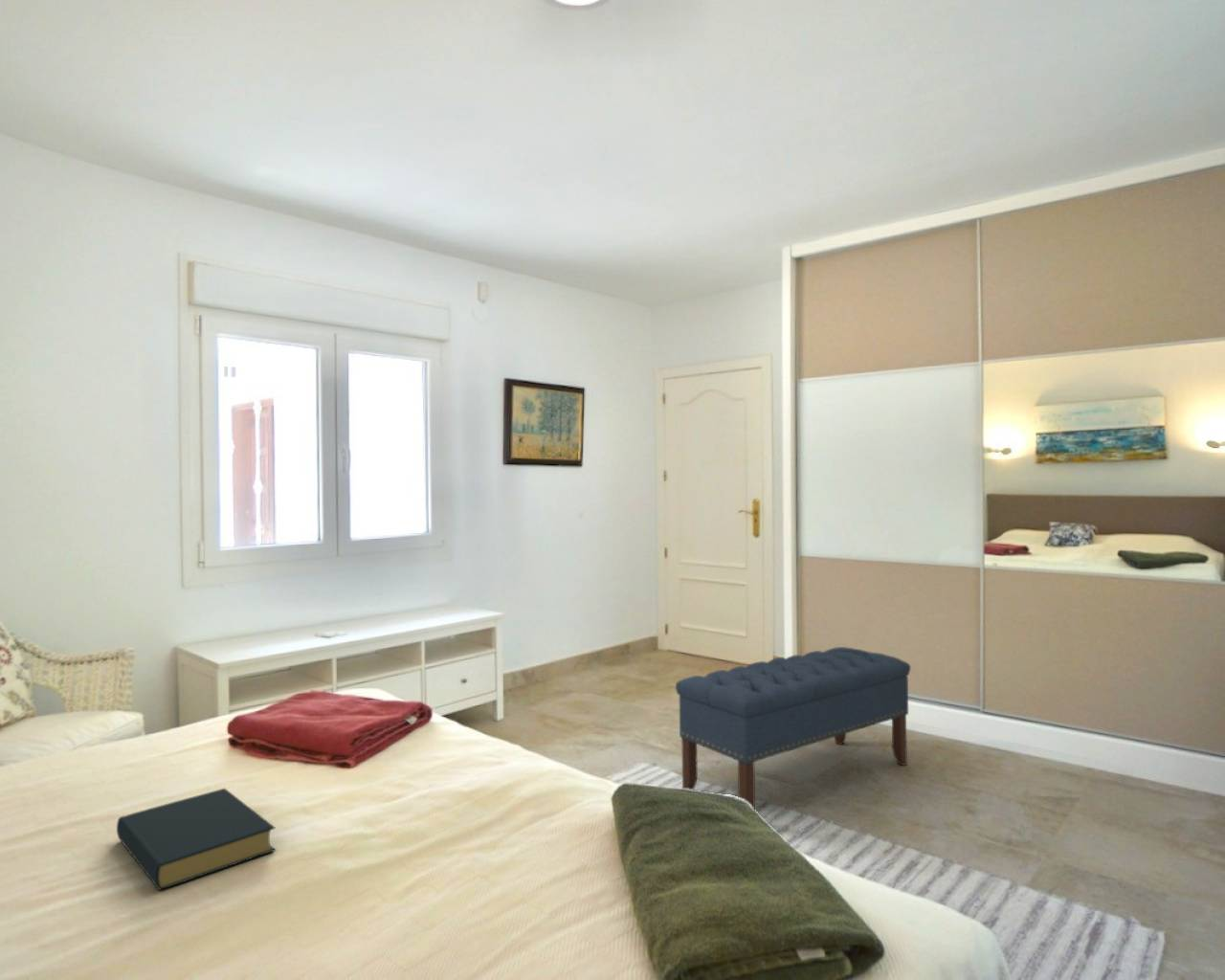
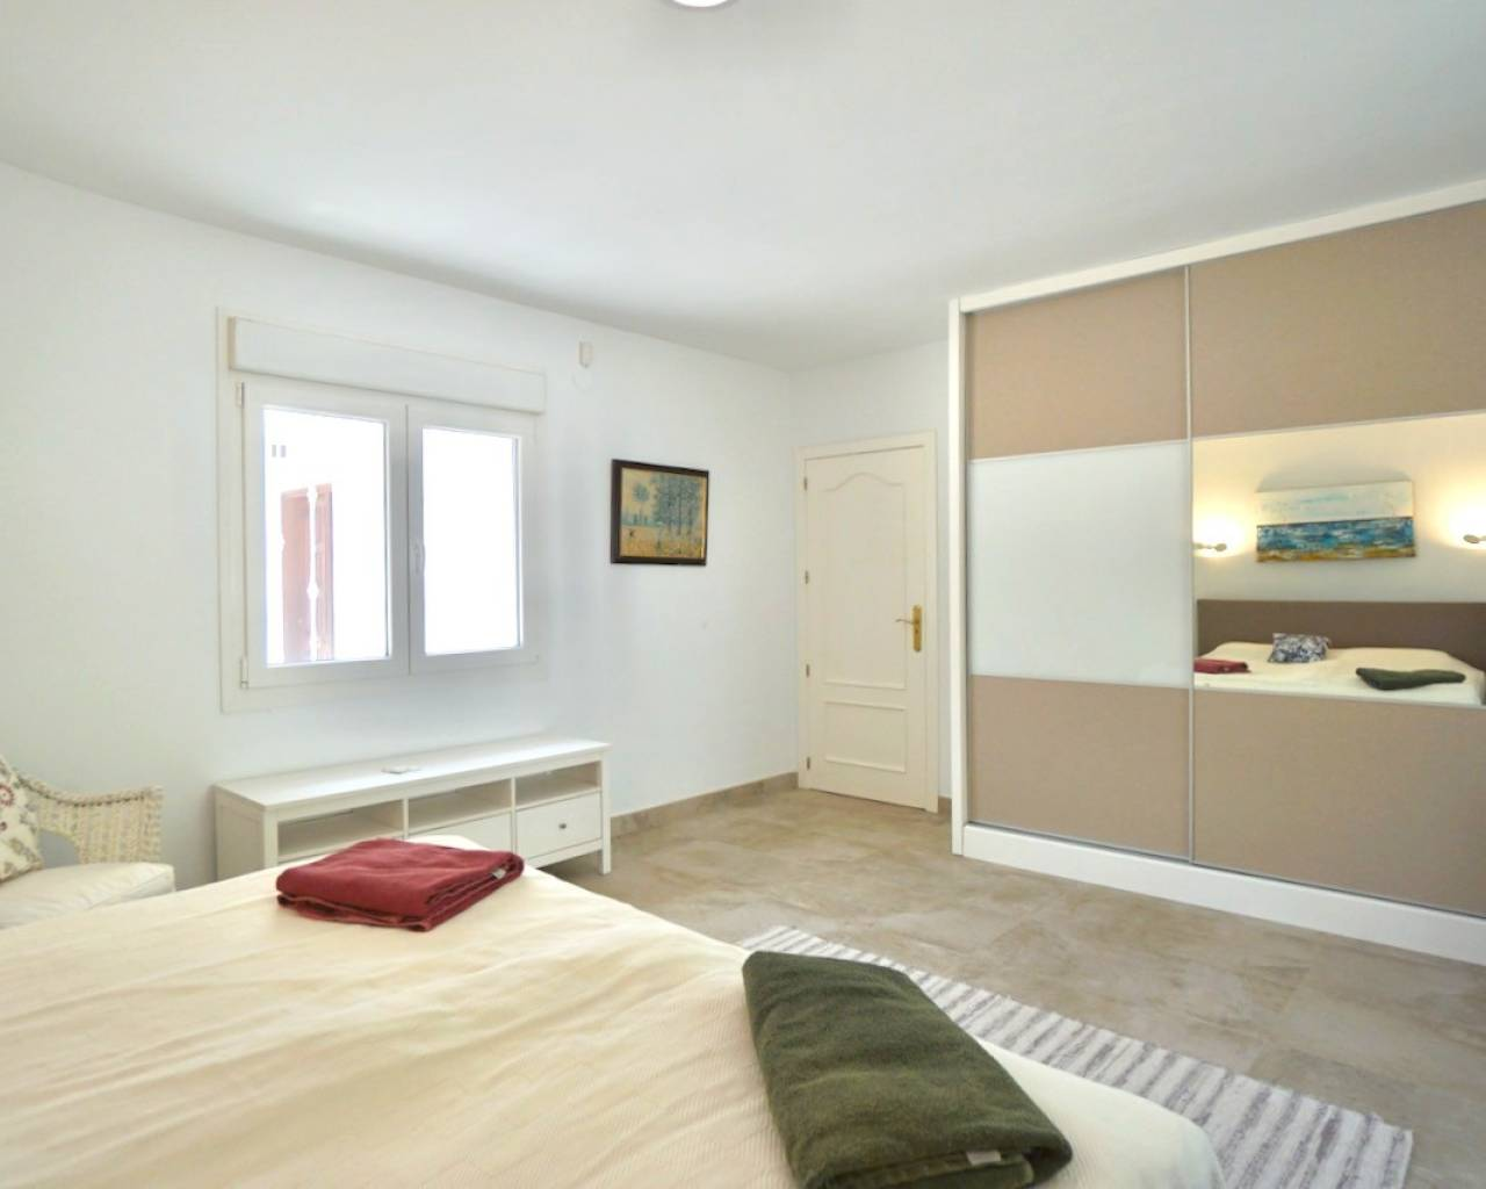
- bench (798, 721)
- hardback book (194, 834)
